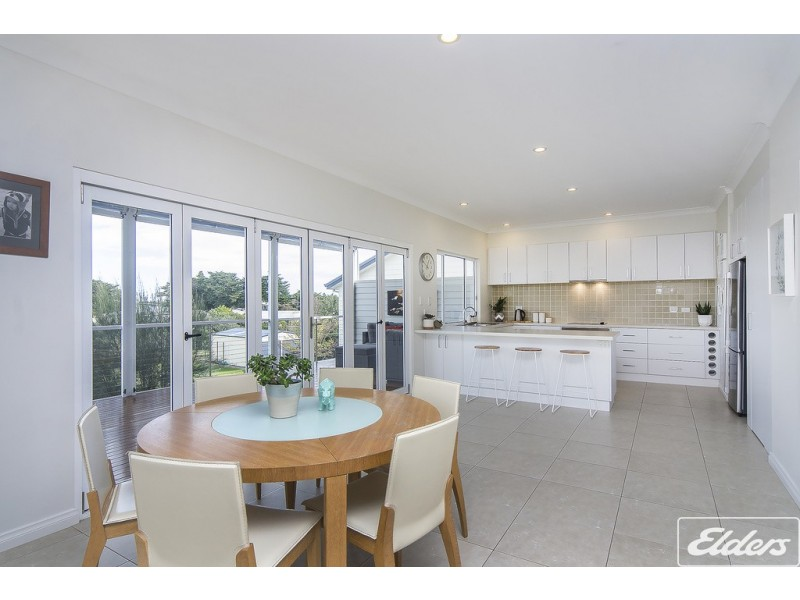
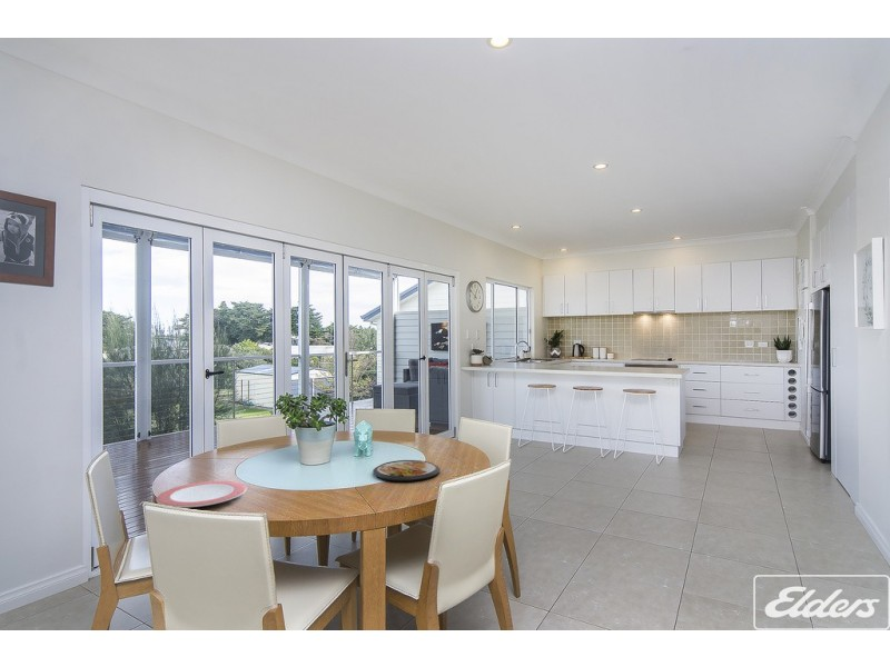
+ plate (202, 495)
+ dish (406, 468)
